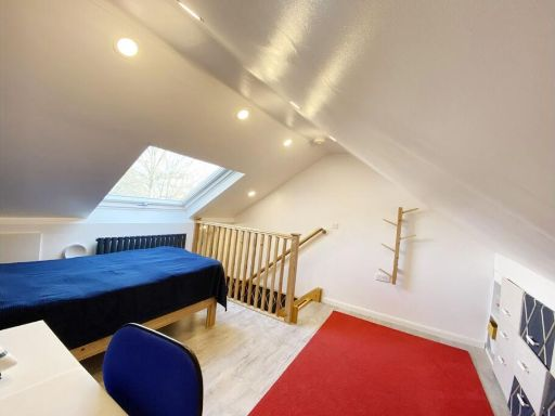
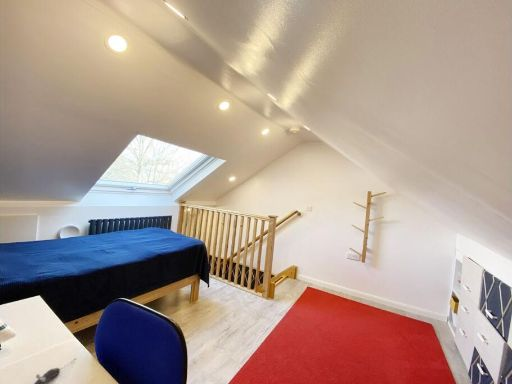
+ computer mouse (56, 370)
